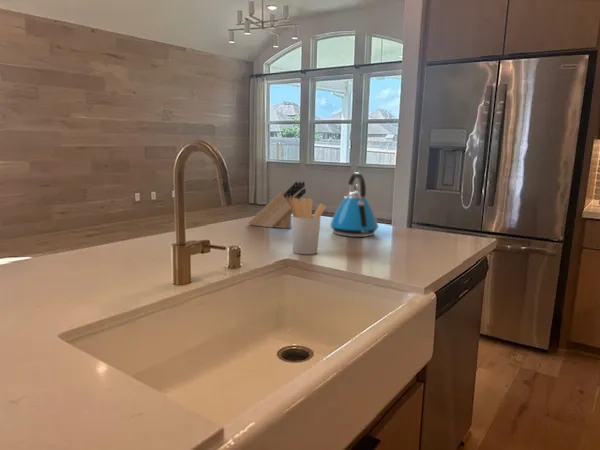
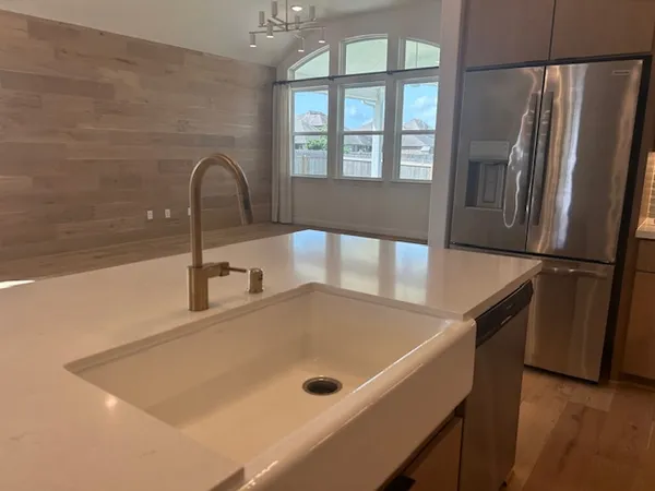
- kettle (356, 203)
- knife block (278, 203)
- utensil holder (304, 224)
